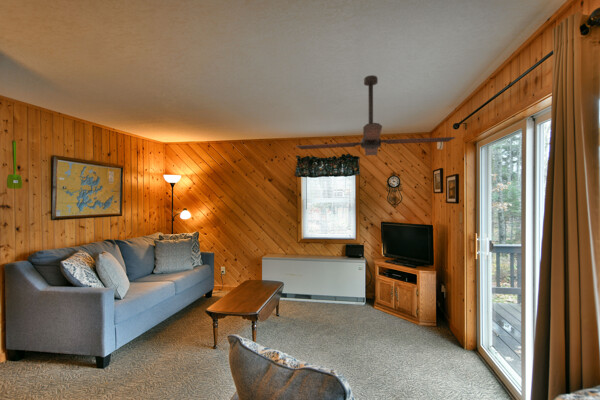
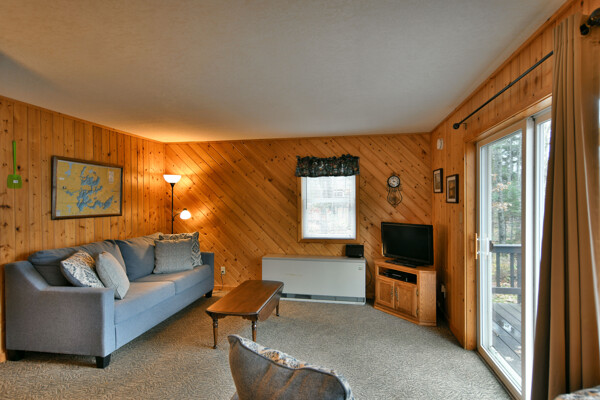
- ceiling fan (370, 113)
